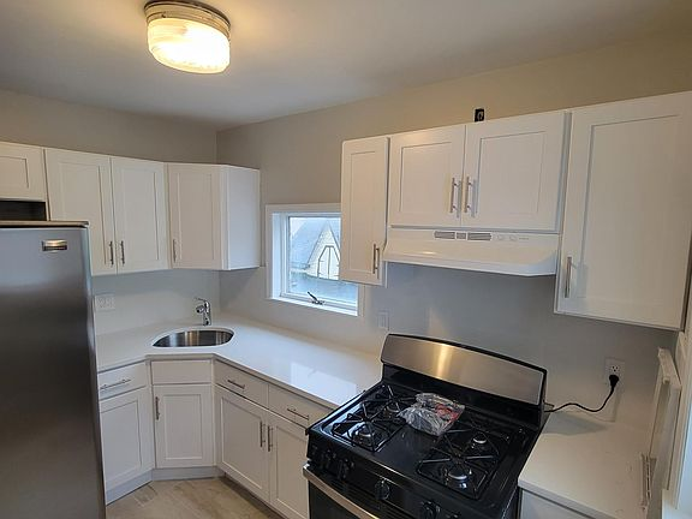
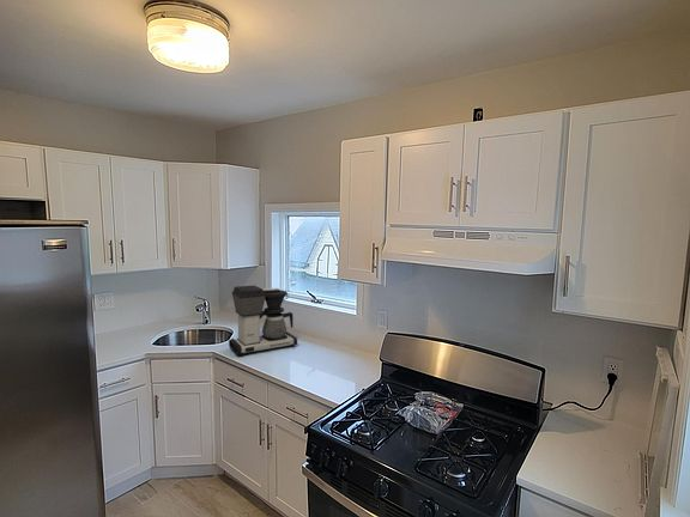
+ coffee maker (264, 315)
